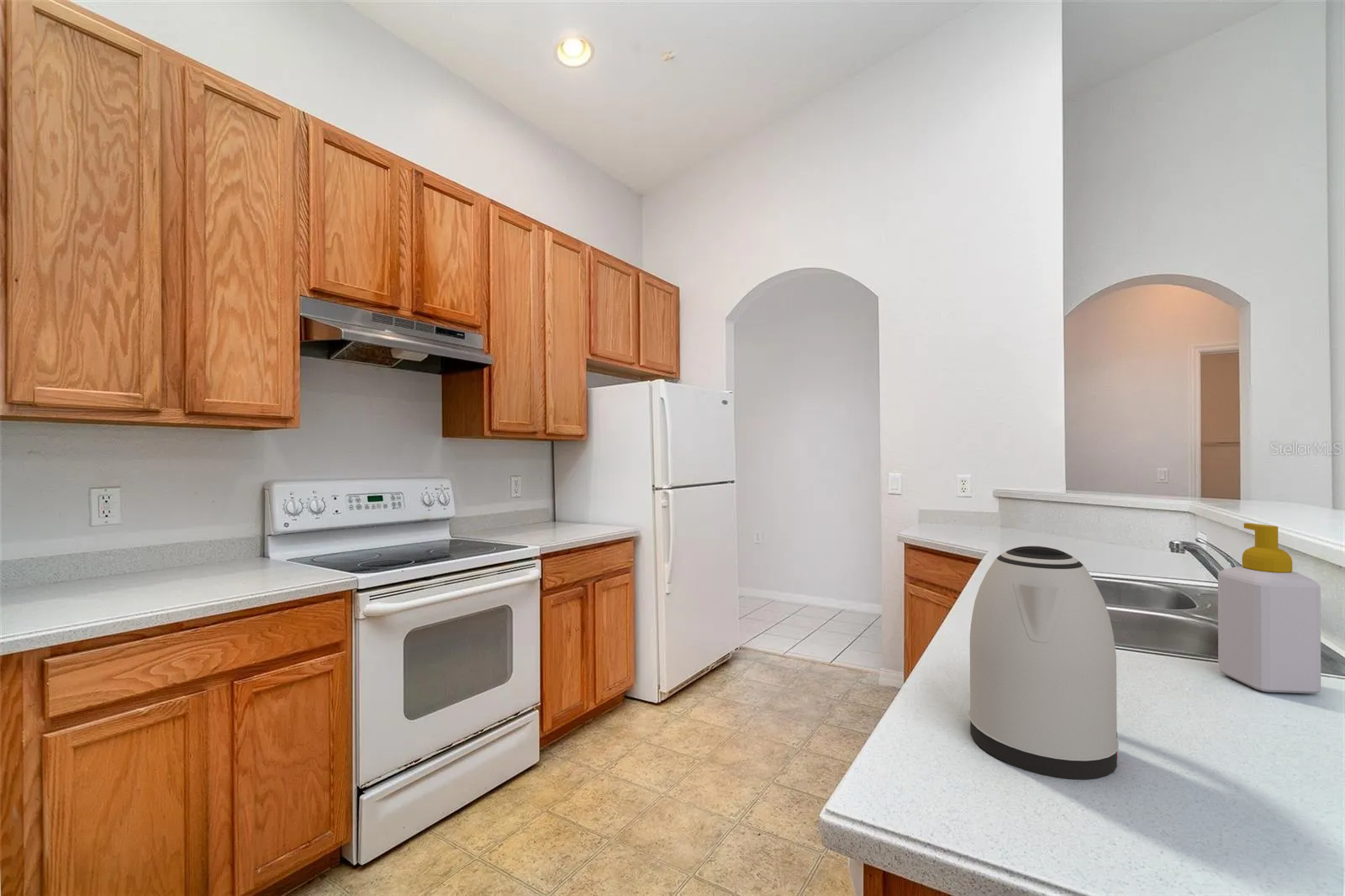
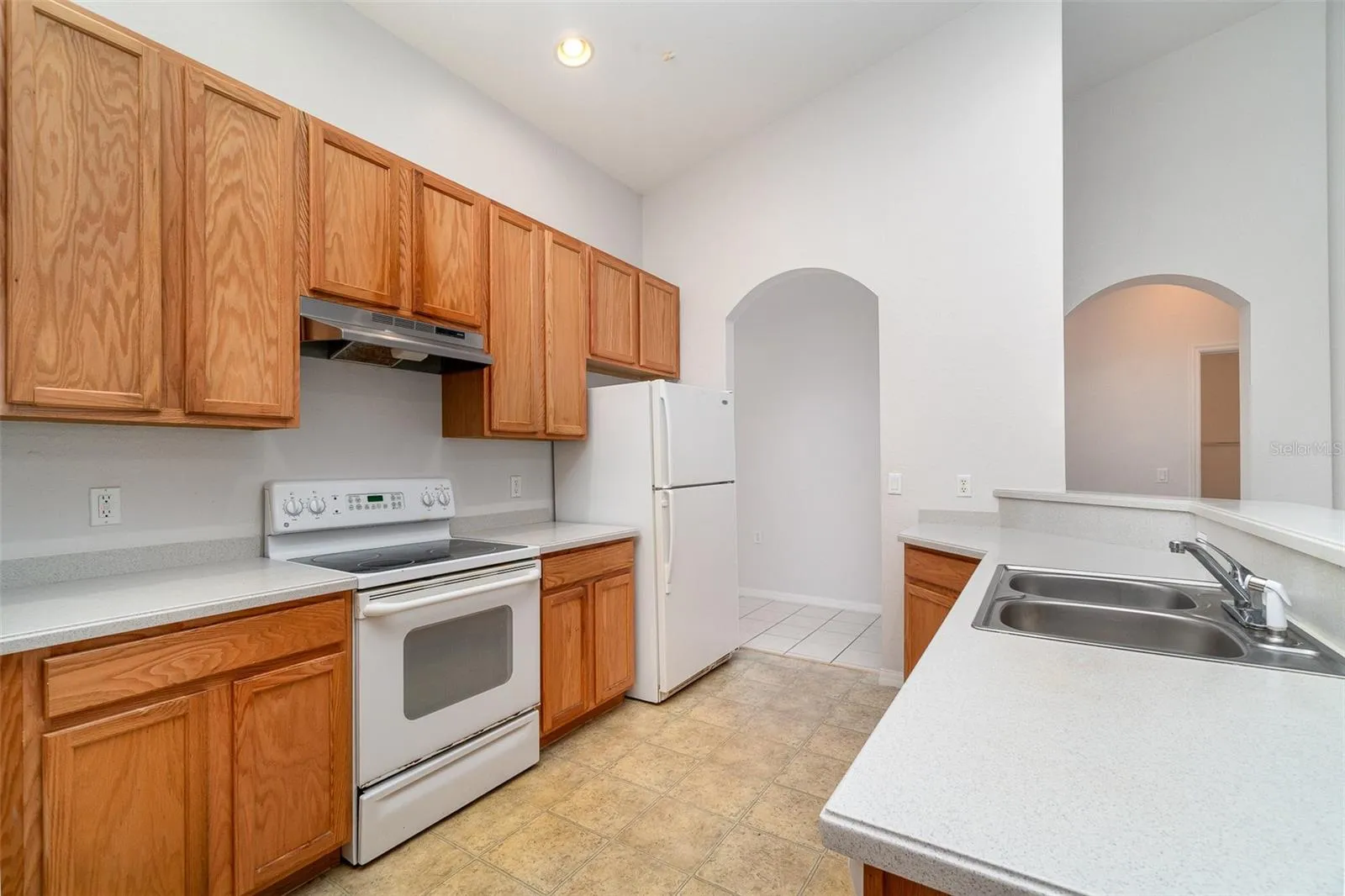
- soap bottle (1267, 604)
- kettle (1038, 639)
